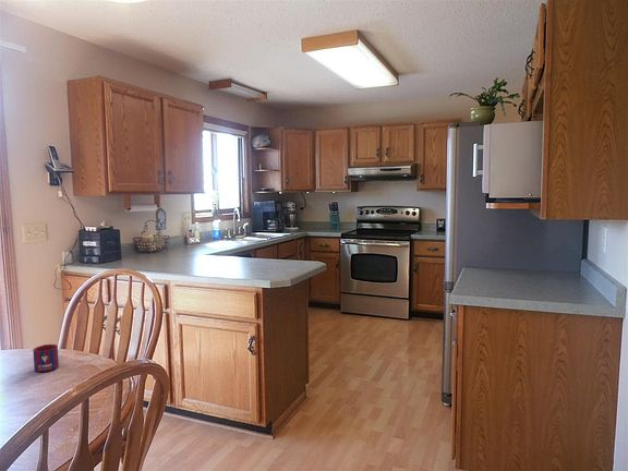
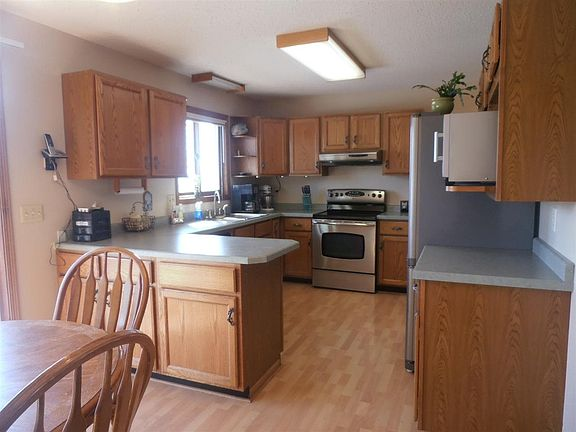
- mug (46, 355)
